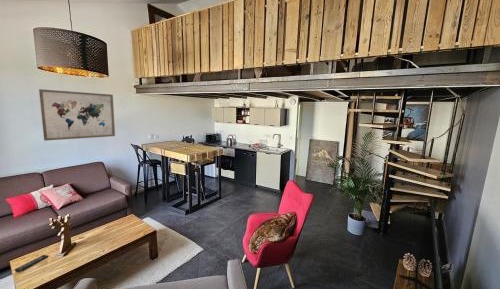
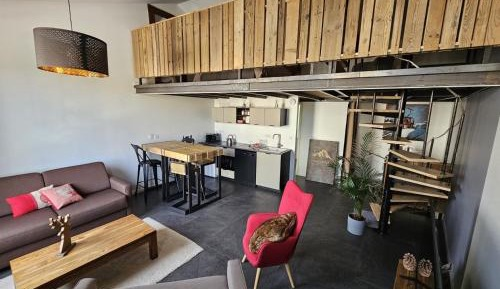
- remote control (32, 263)
- wall art (81, 115)
